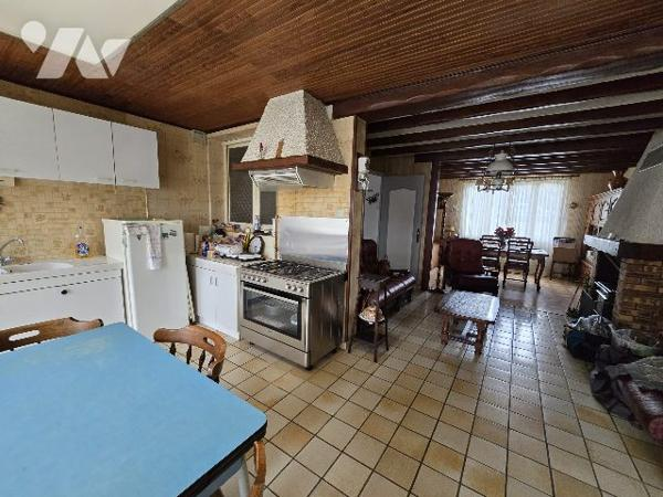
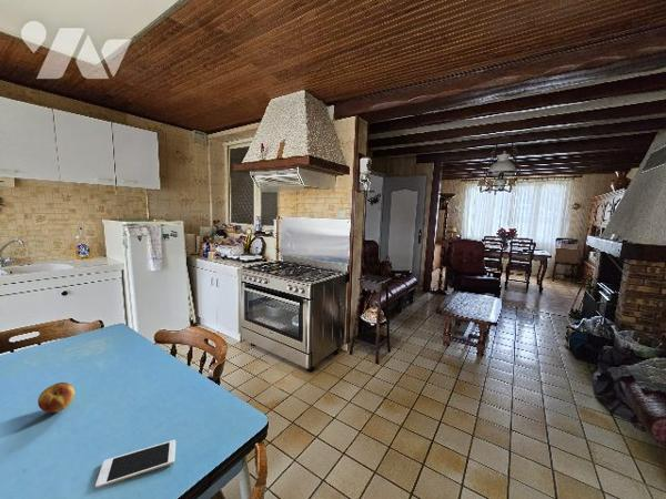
+ cell phone (139, 461)
+ fruit (57, 397)
